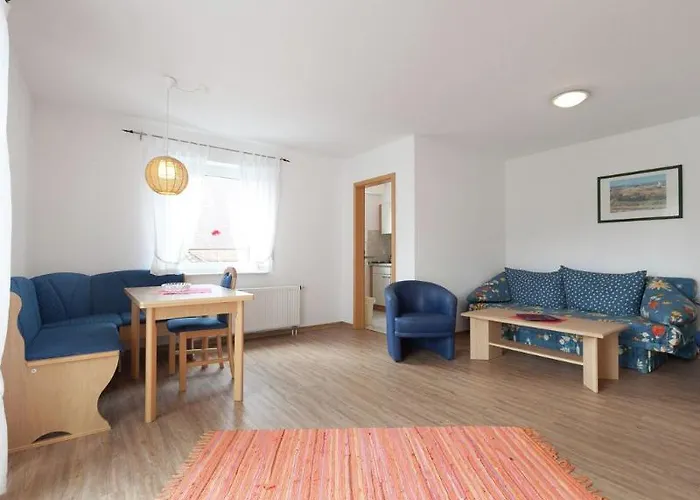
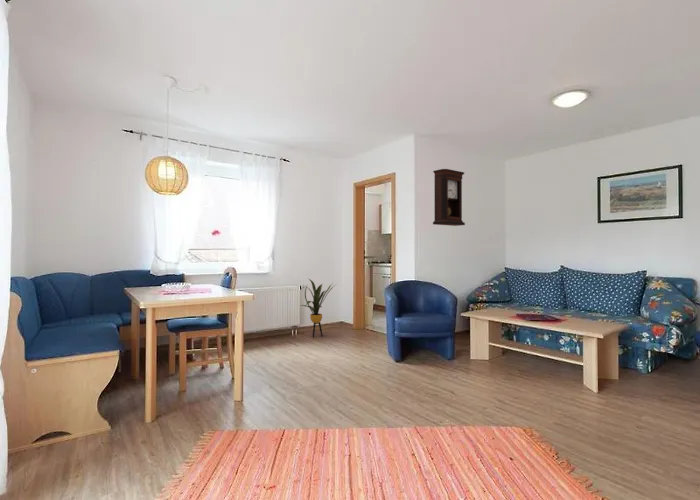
+ house plant (317, 307)
+ pendulum clock (450, 198)
